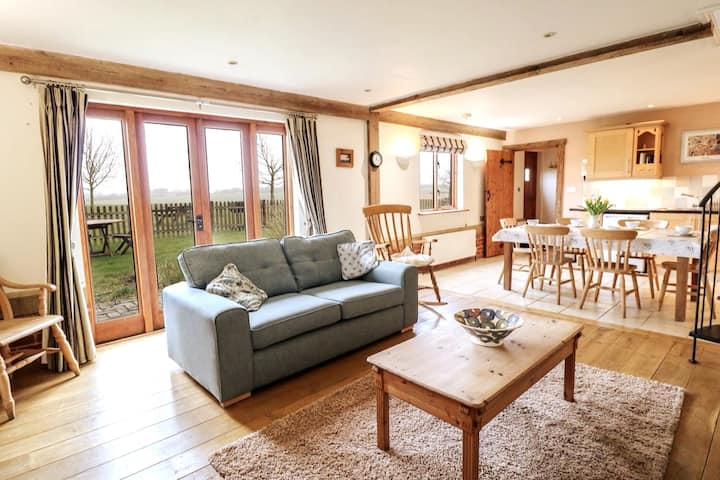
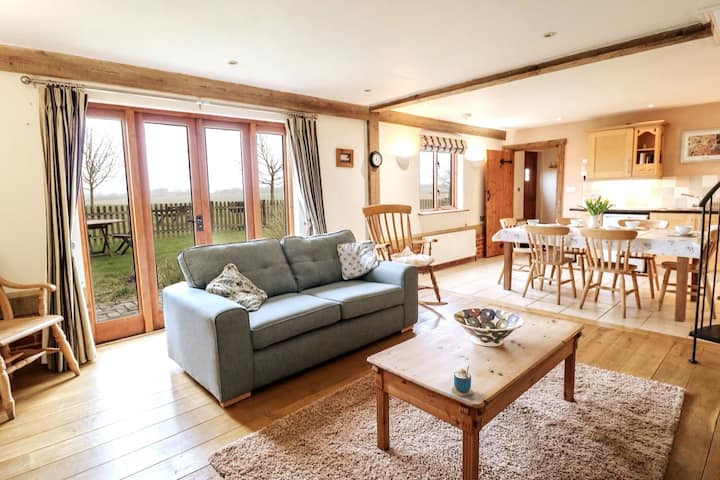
+ cup (462, 377)
